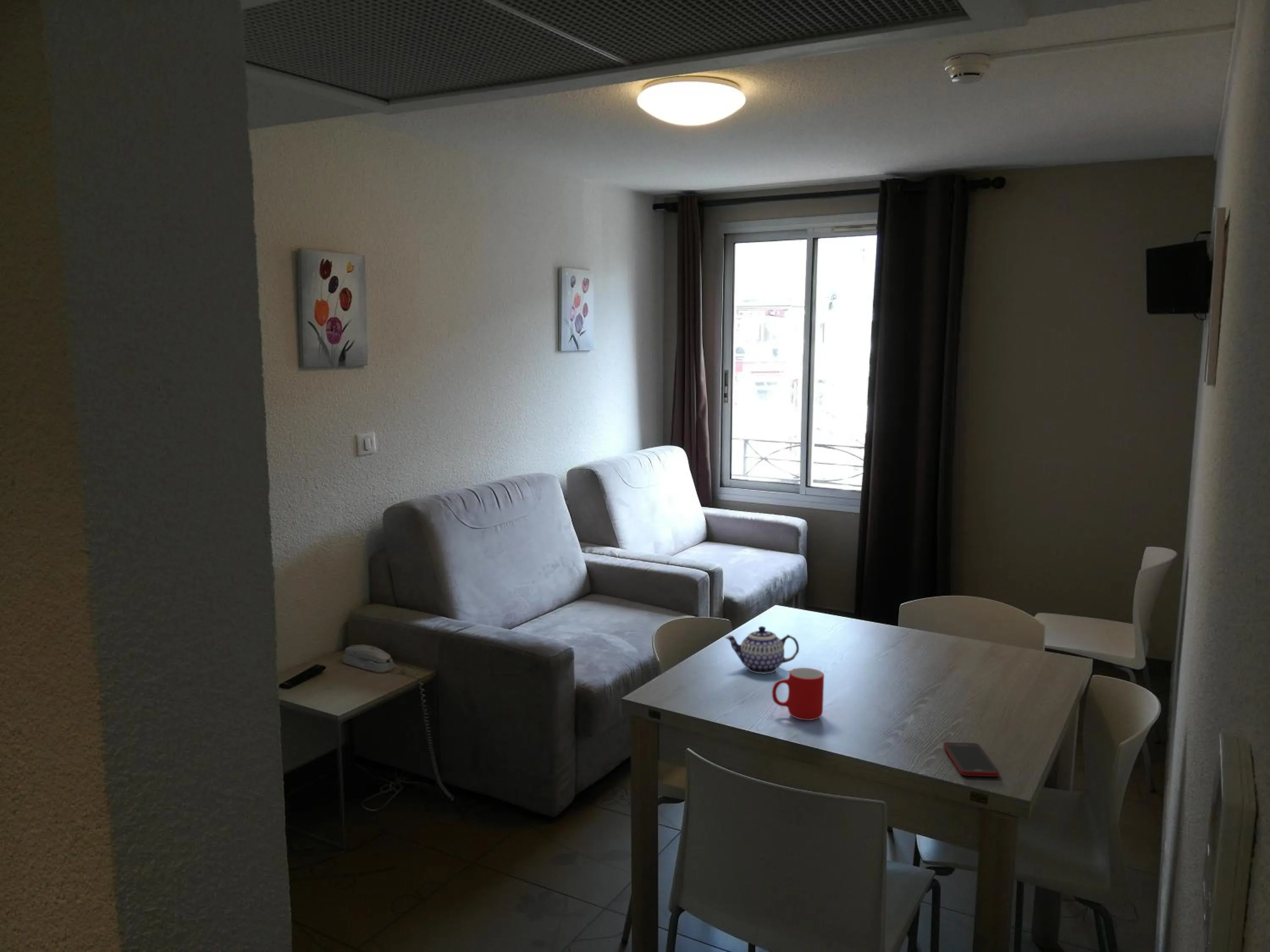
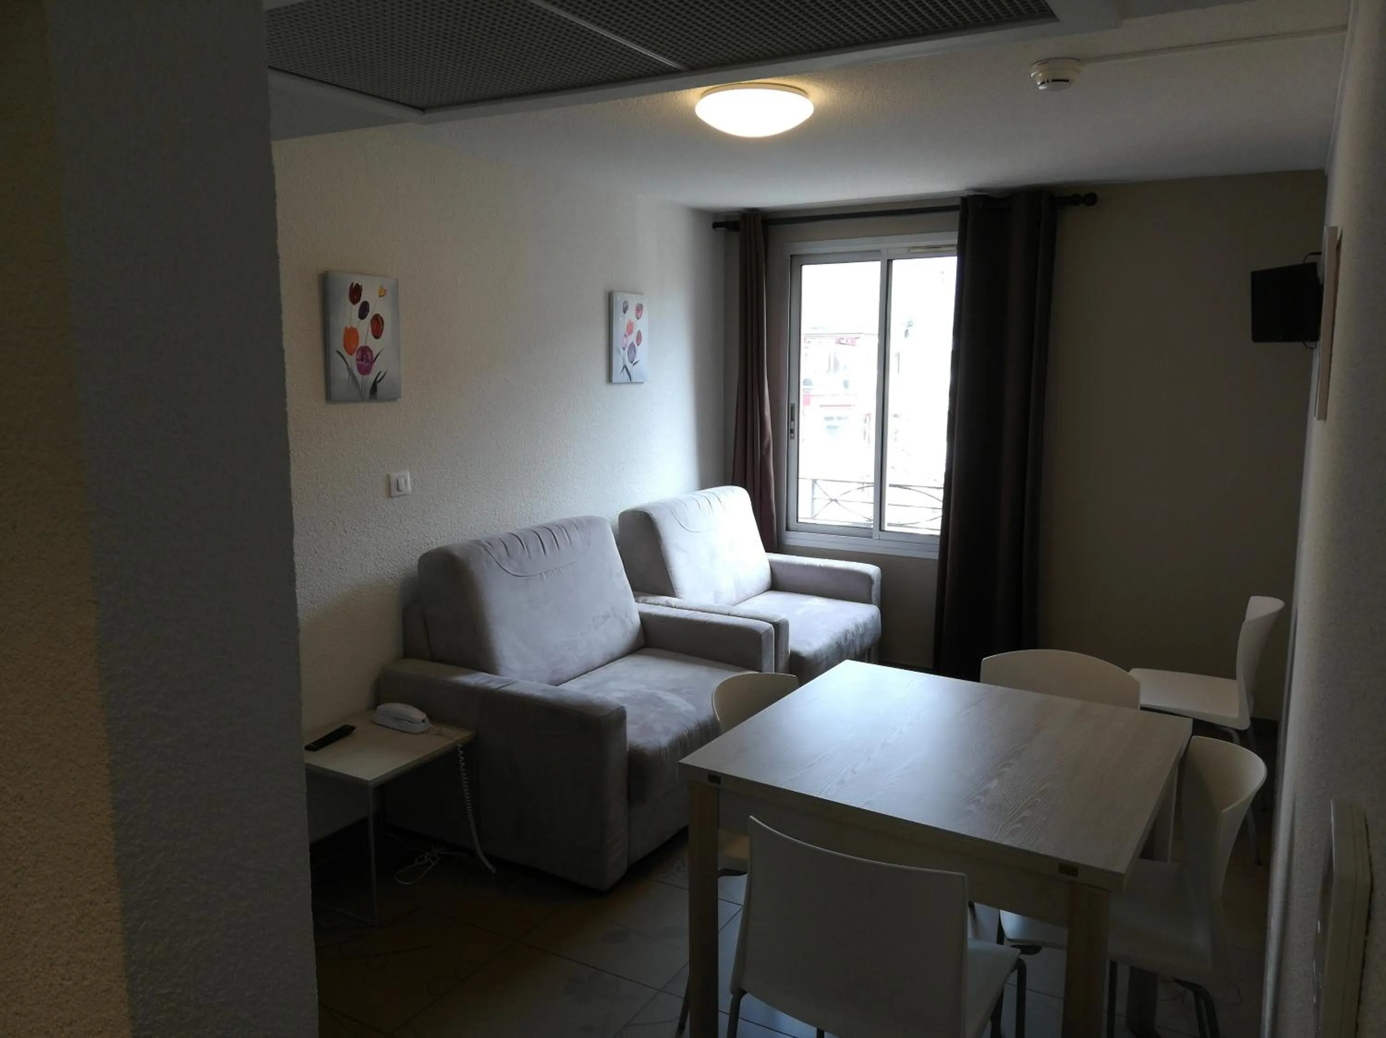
- cell phone (970, 759)
- cup (797, 694)
- teapot (762, 648)
